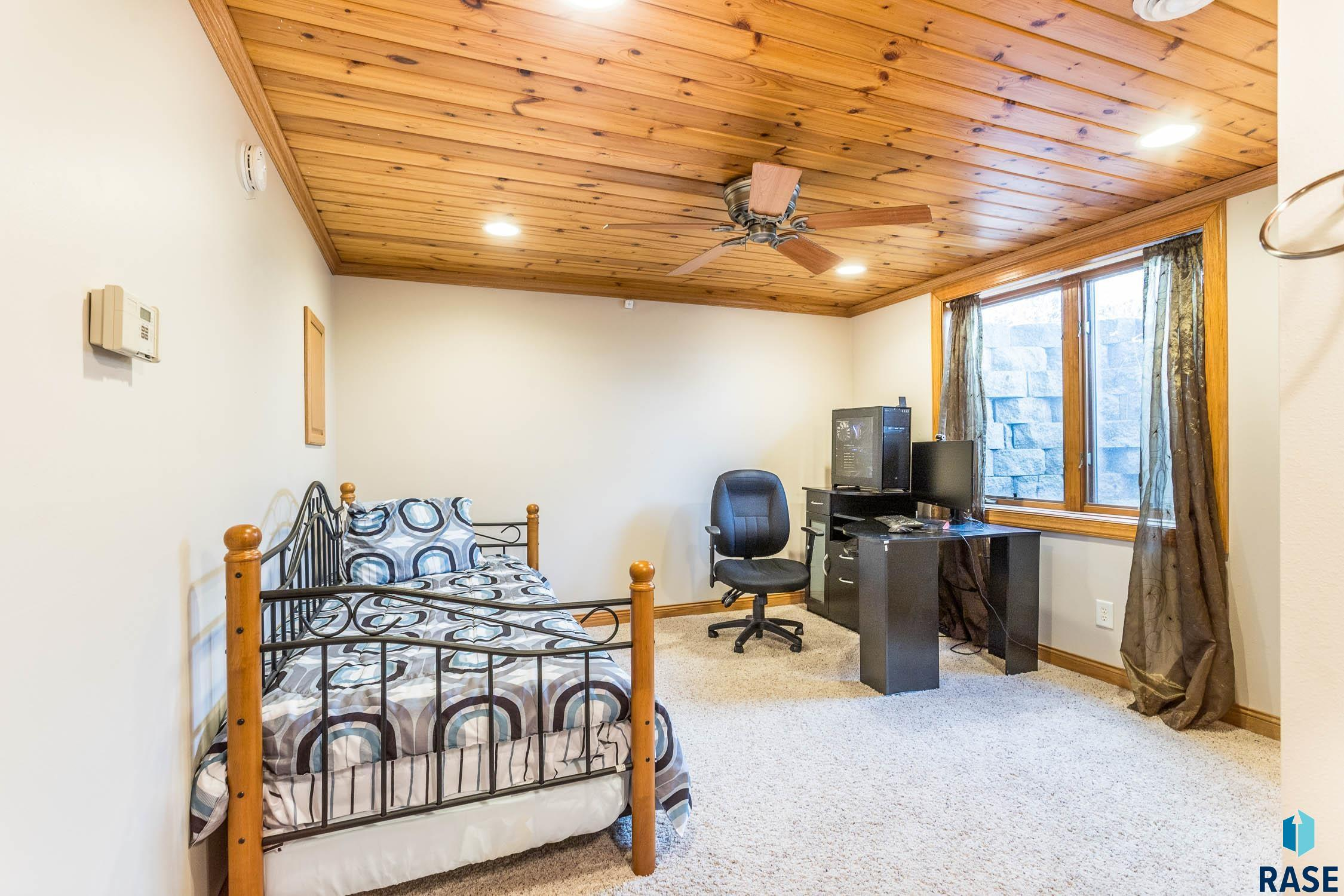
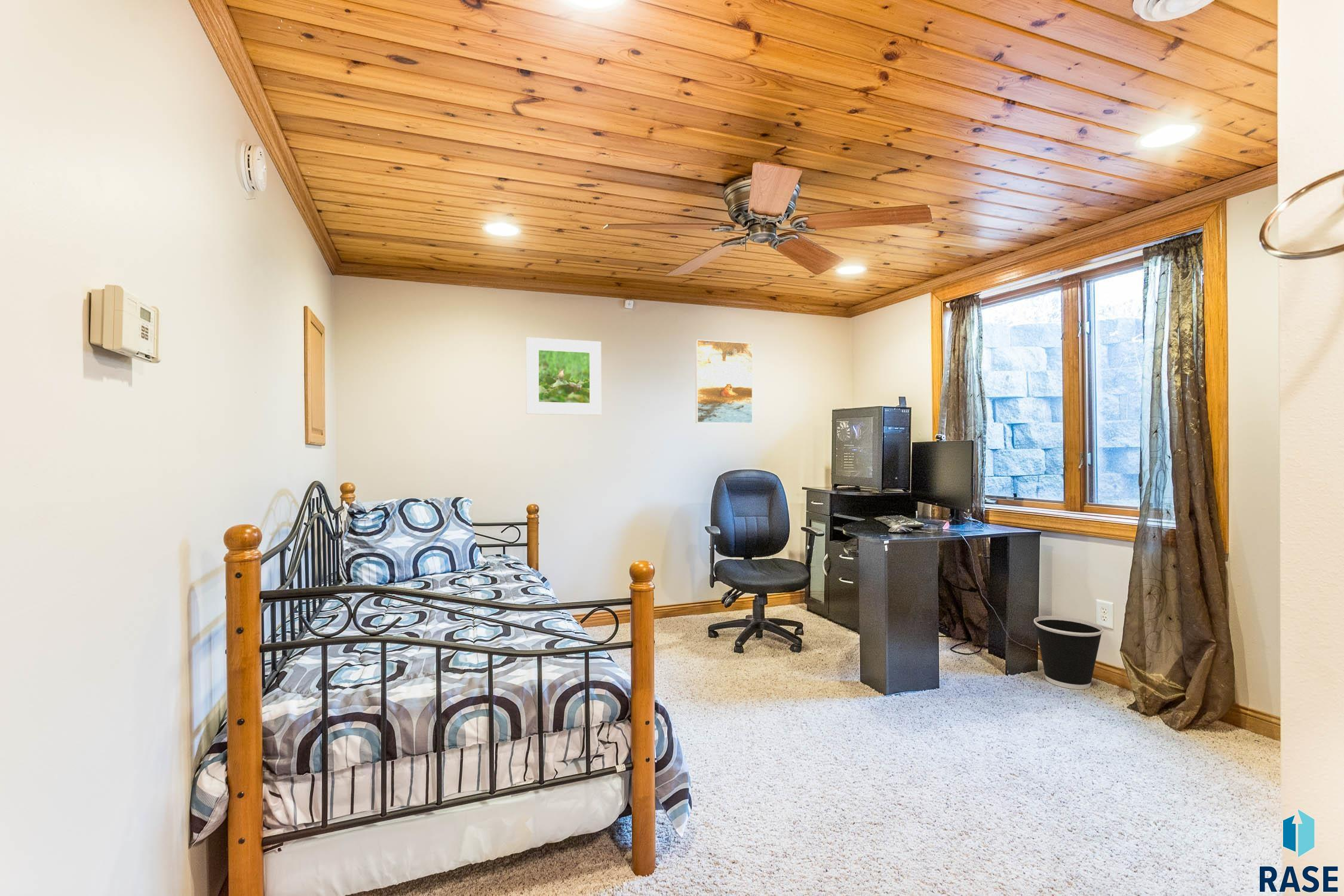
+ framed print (564, 377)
+ wastebasket (1067, 653)
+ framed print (724, 382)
